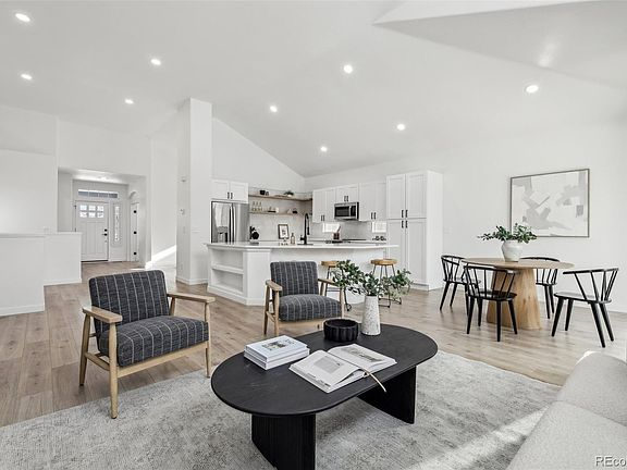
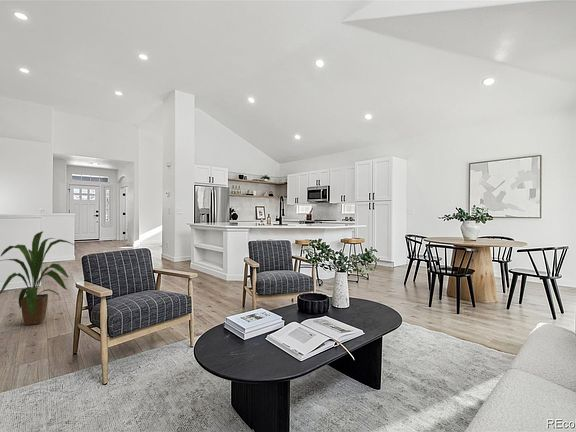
+ house plant (38, 274)
